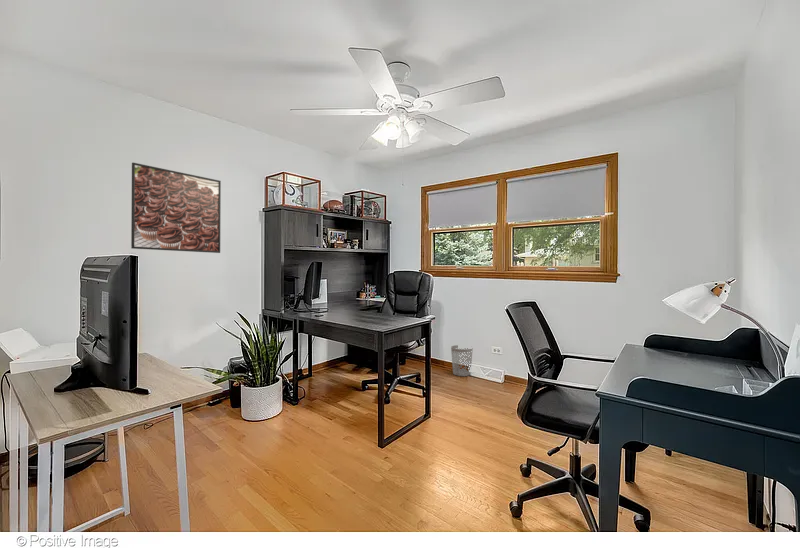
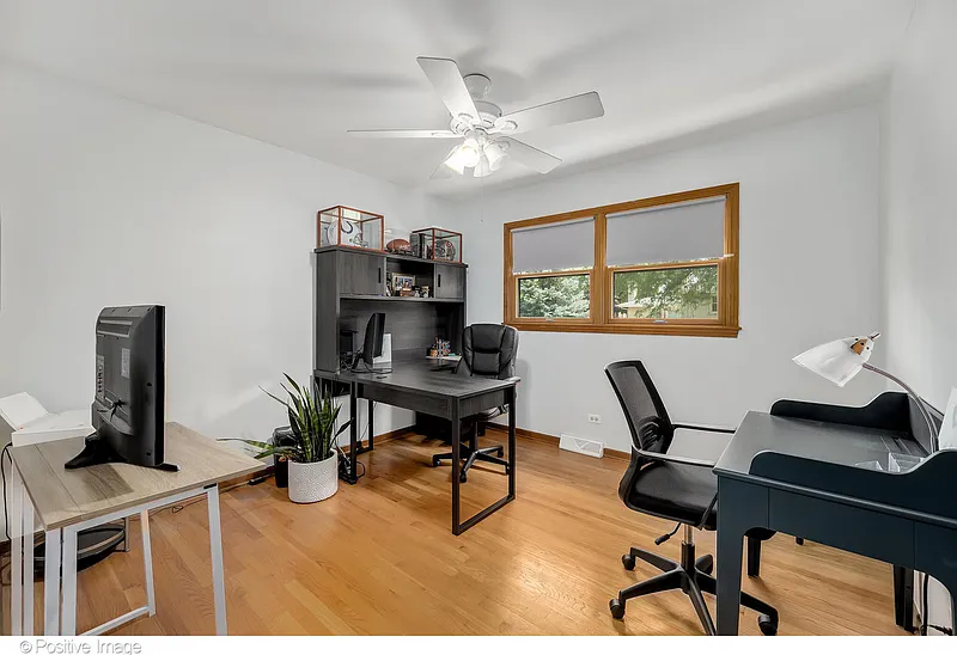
- wastebasket (462, 360)
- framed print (179, 211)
